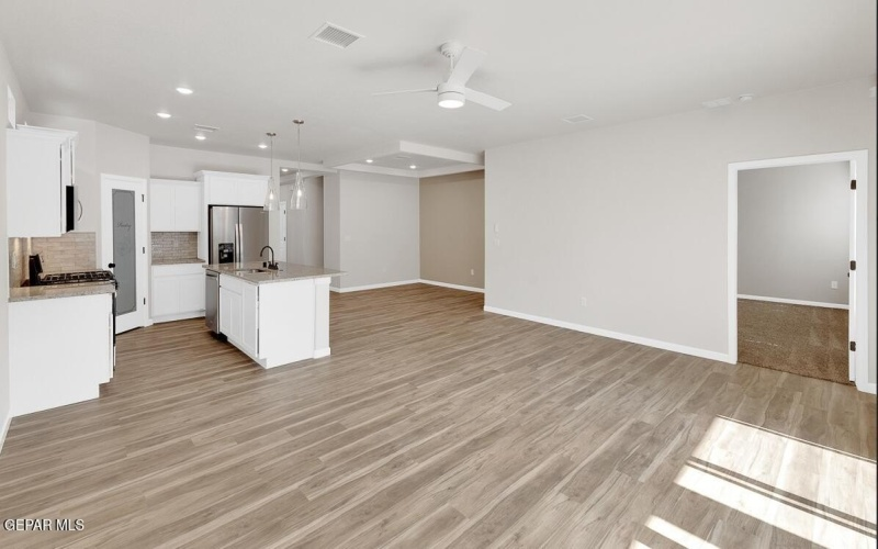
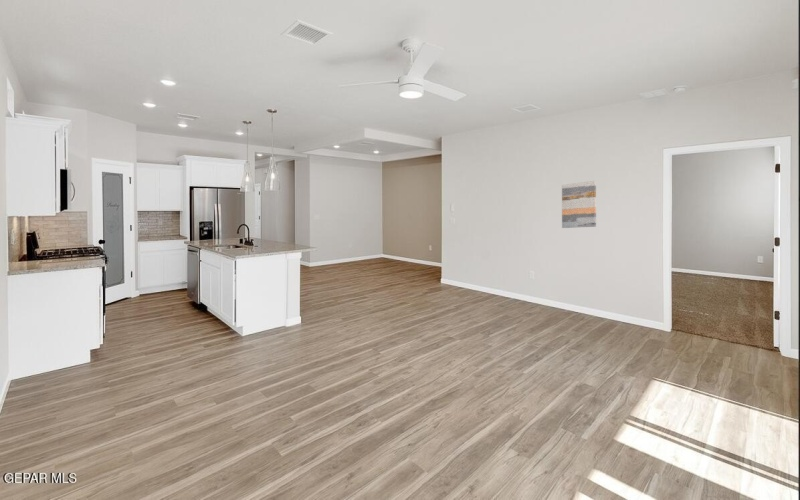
+ wall art (578, 205)
